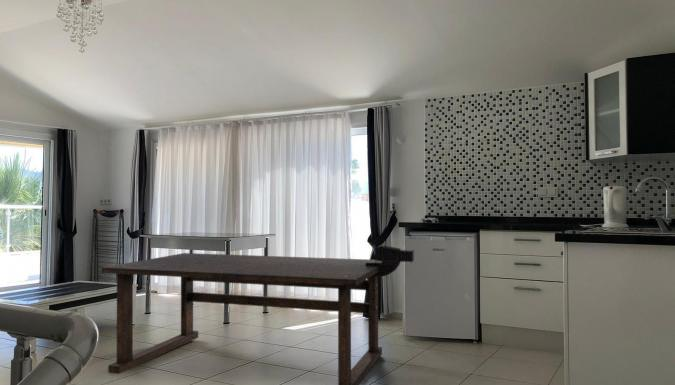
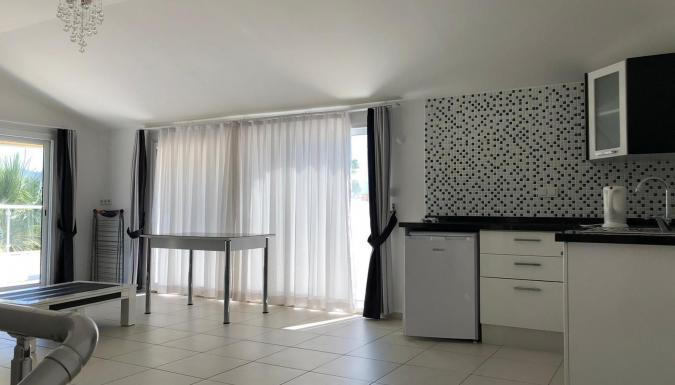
- dining table (267, 304)
